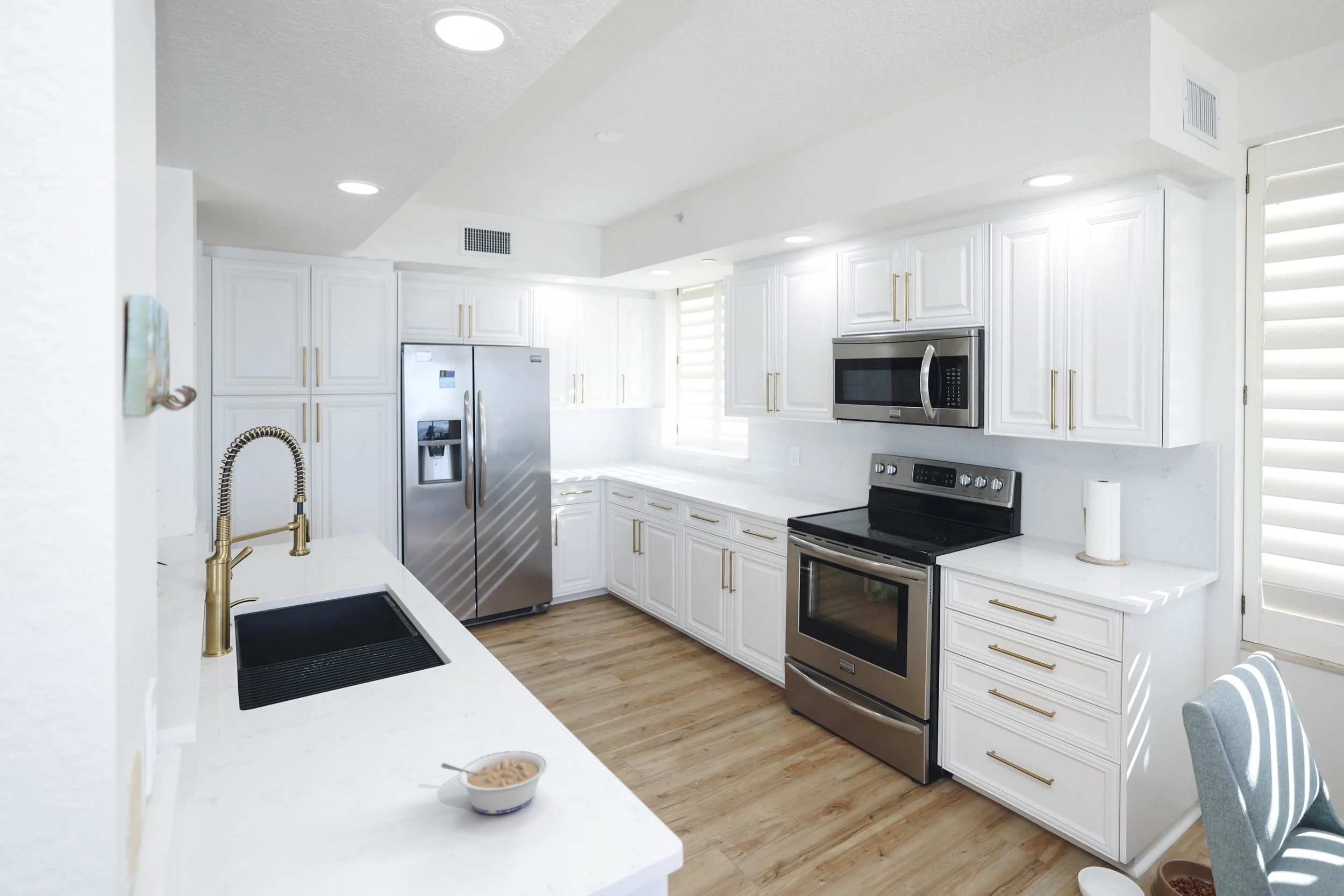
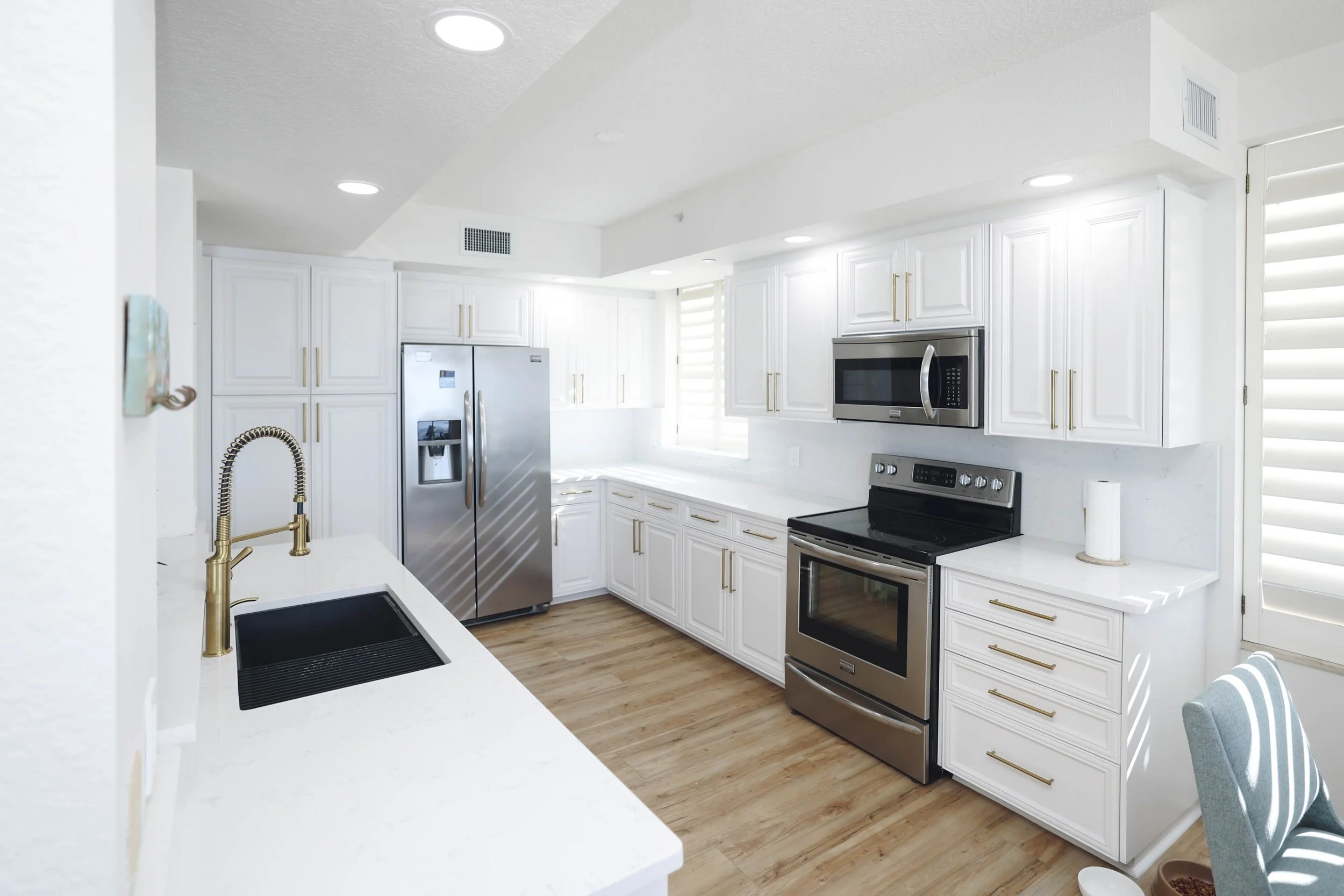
- legume (500, 782)
